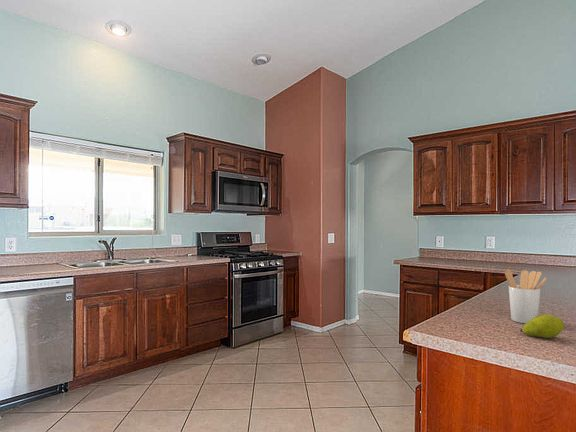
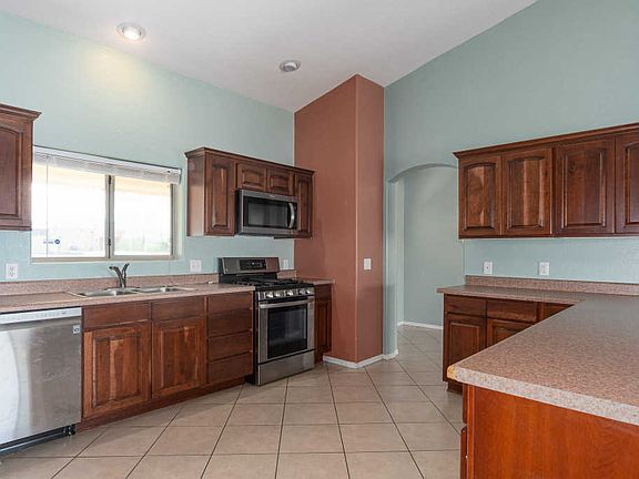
- fruit (540, 324)
- utensil holder (526, 294)
